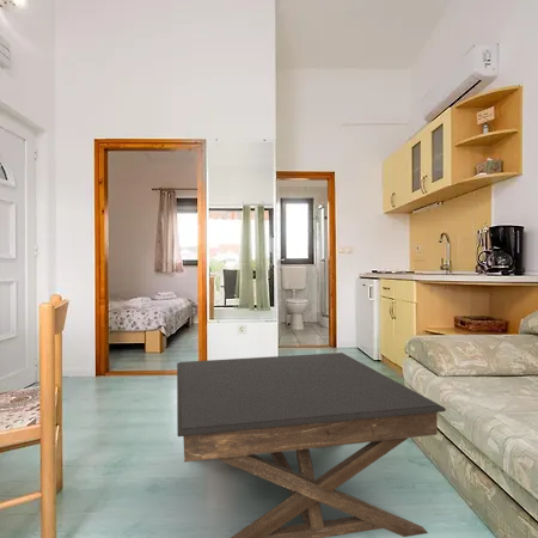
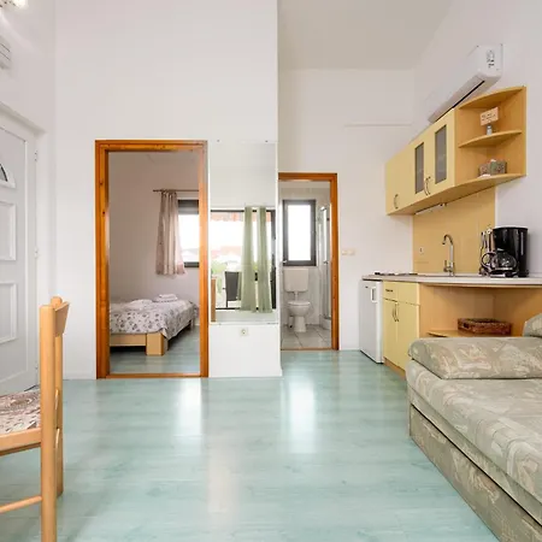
- coffee table (286, 433)
